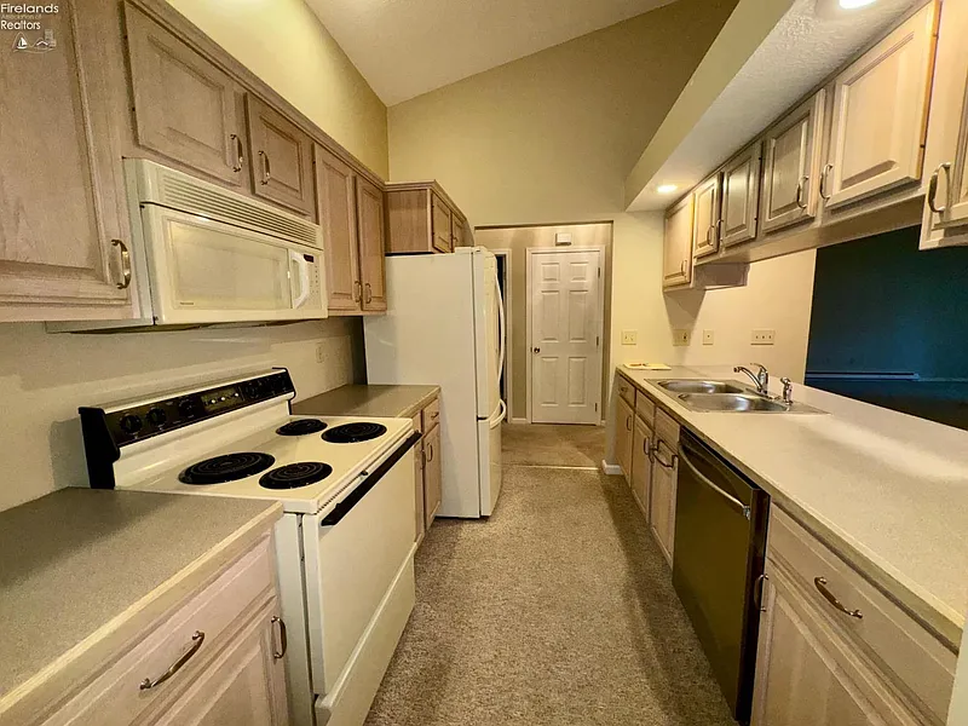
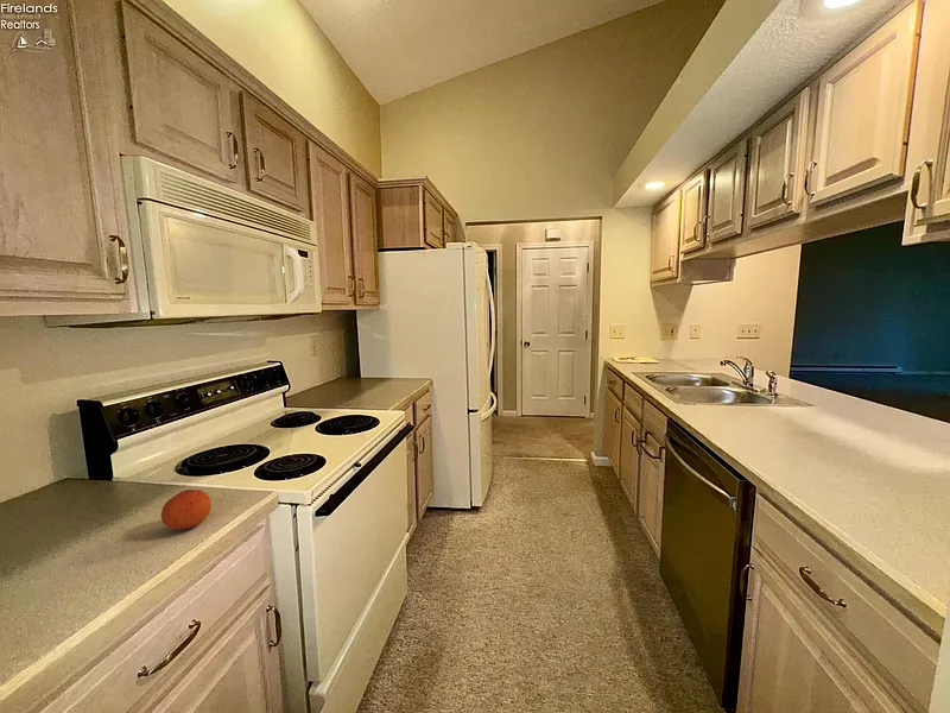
+ fruit (186, 507)
